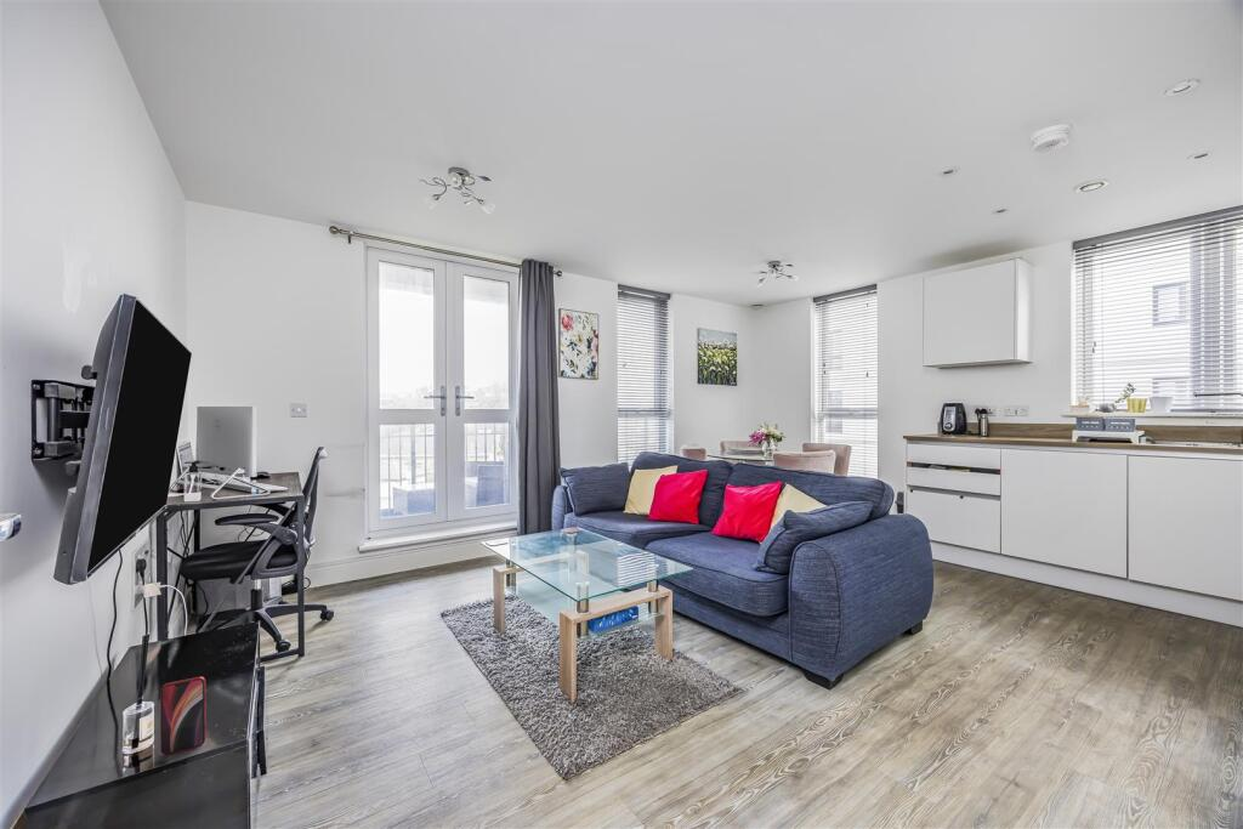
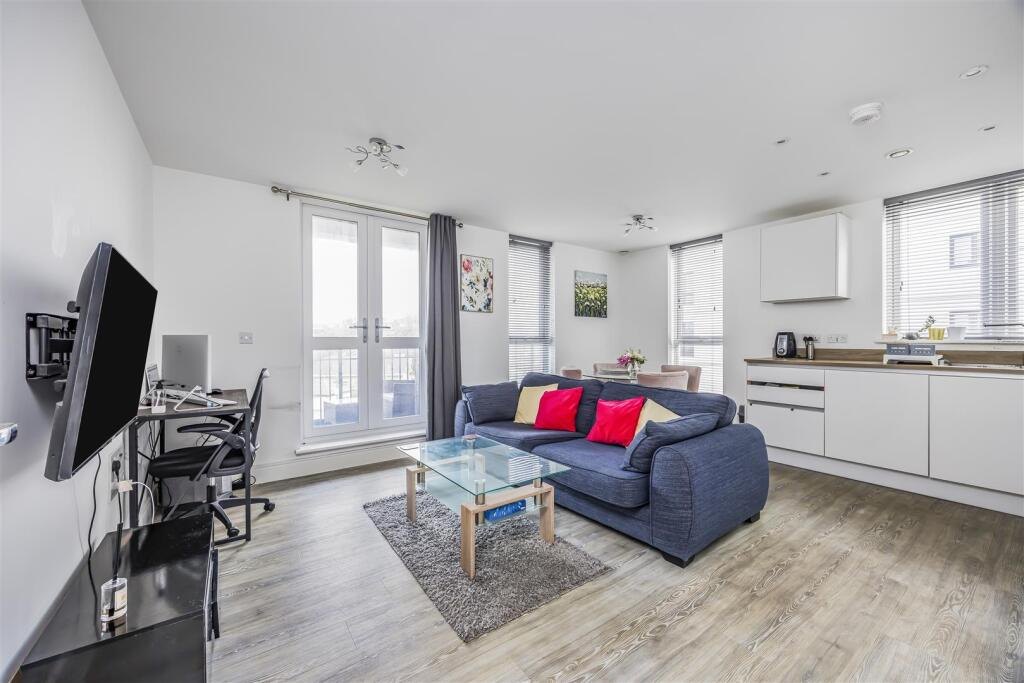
- smartphone (183, 715)
